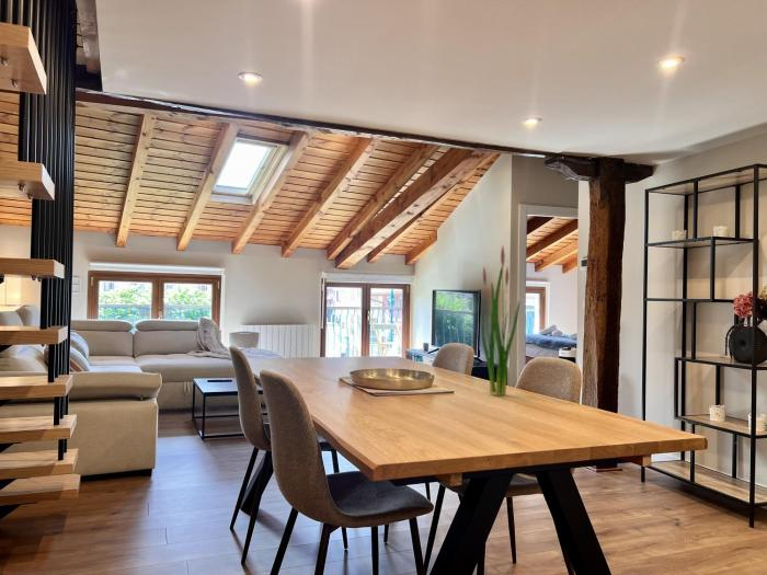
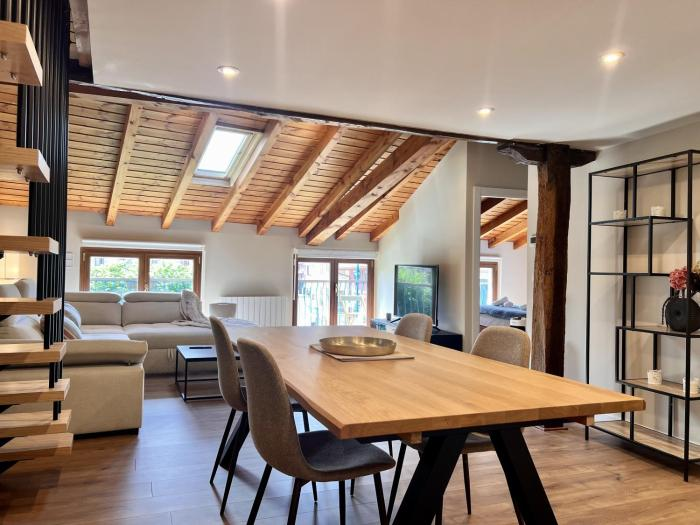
- plant (497, 319)
